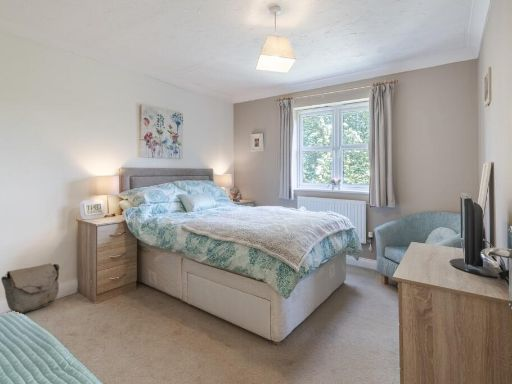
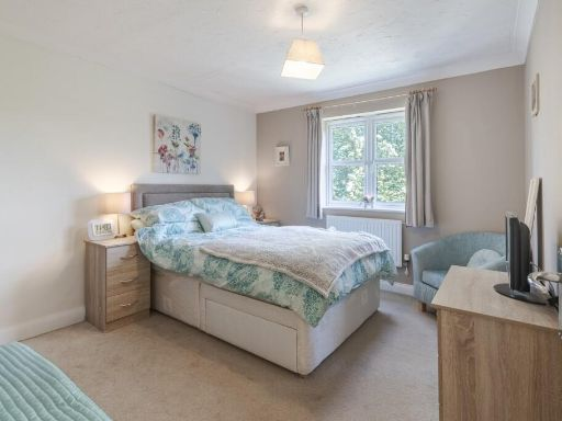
- bag (33, 288)
